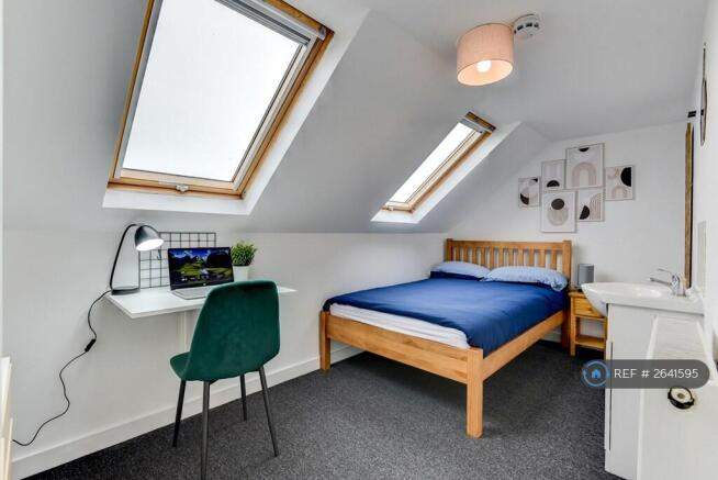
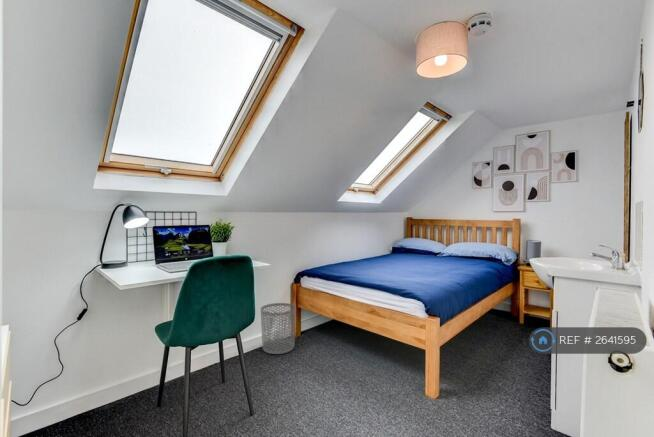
+ waste bin (278, 328)
